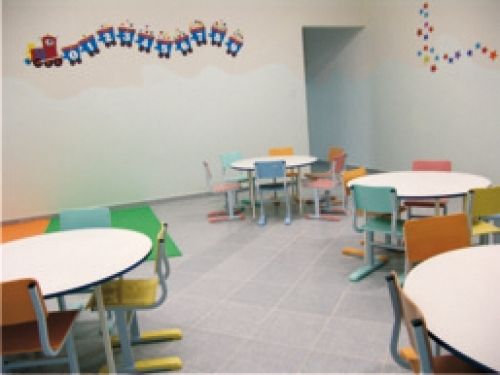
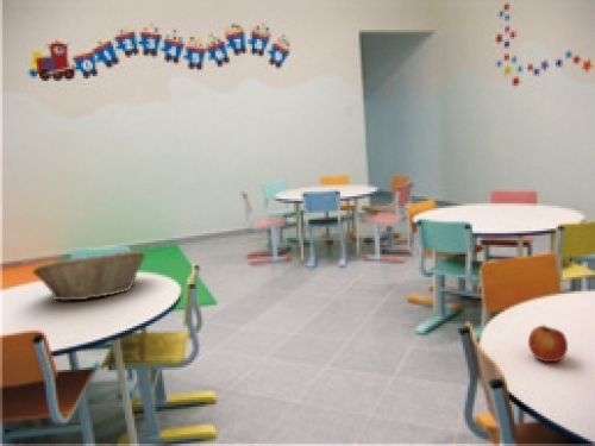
+ apple (547, 341)
+ fruit basket (92, 271)
